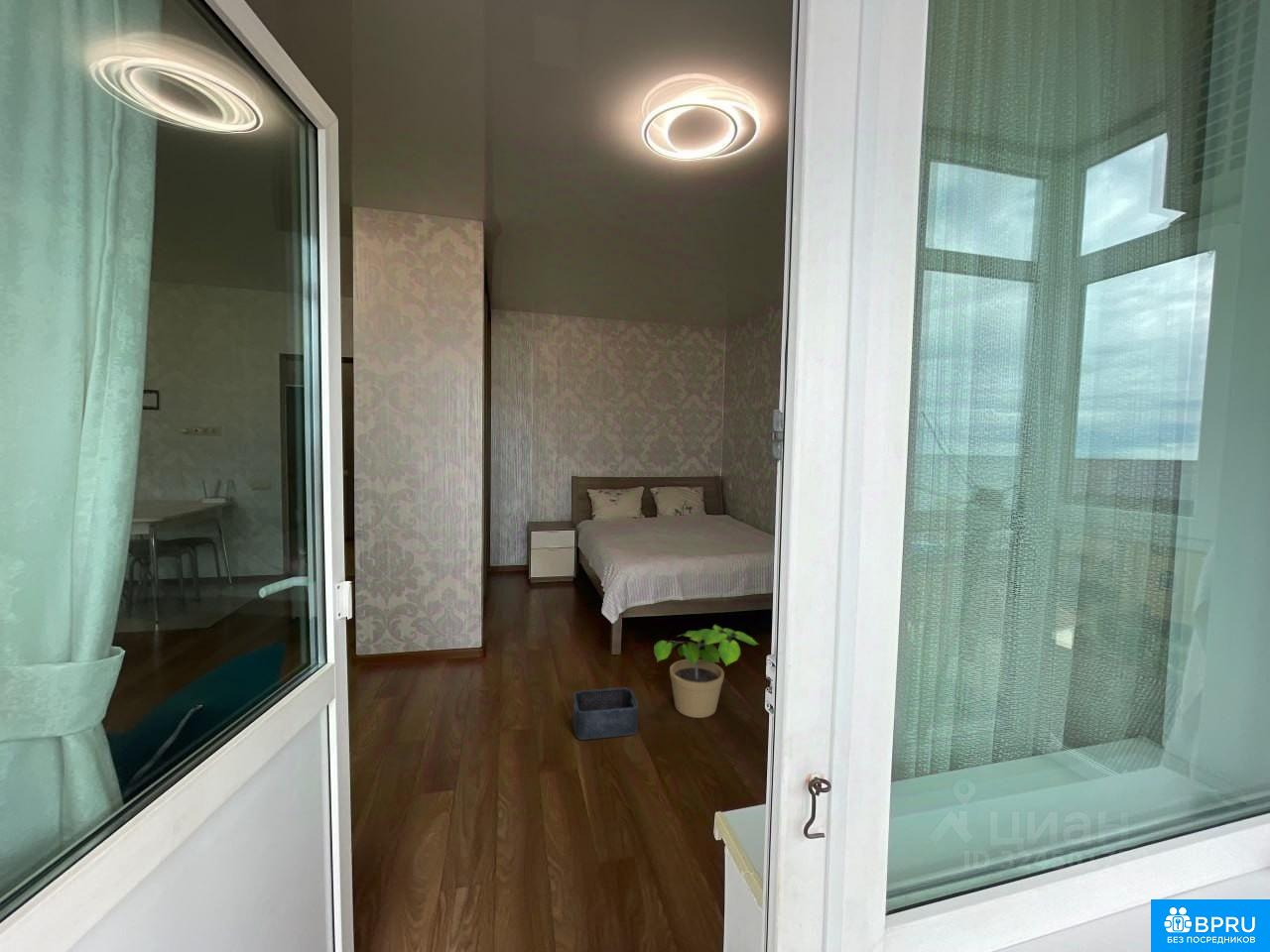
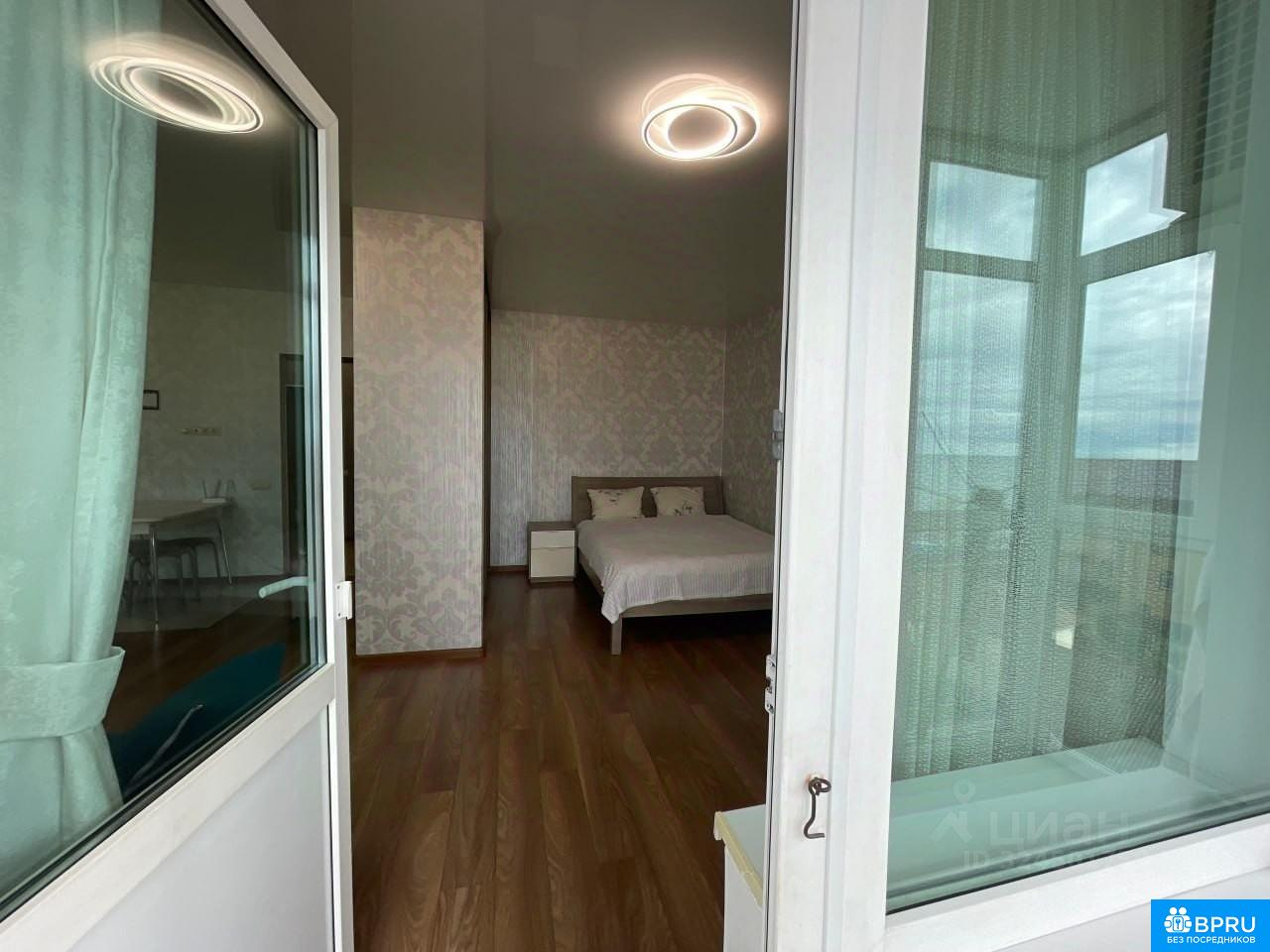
- potted plant (701, 672)
- storage bin (604, 712)
